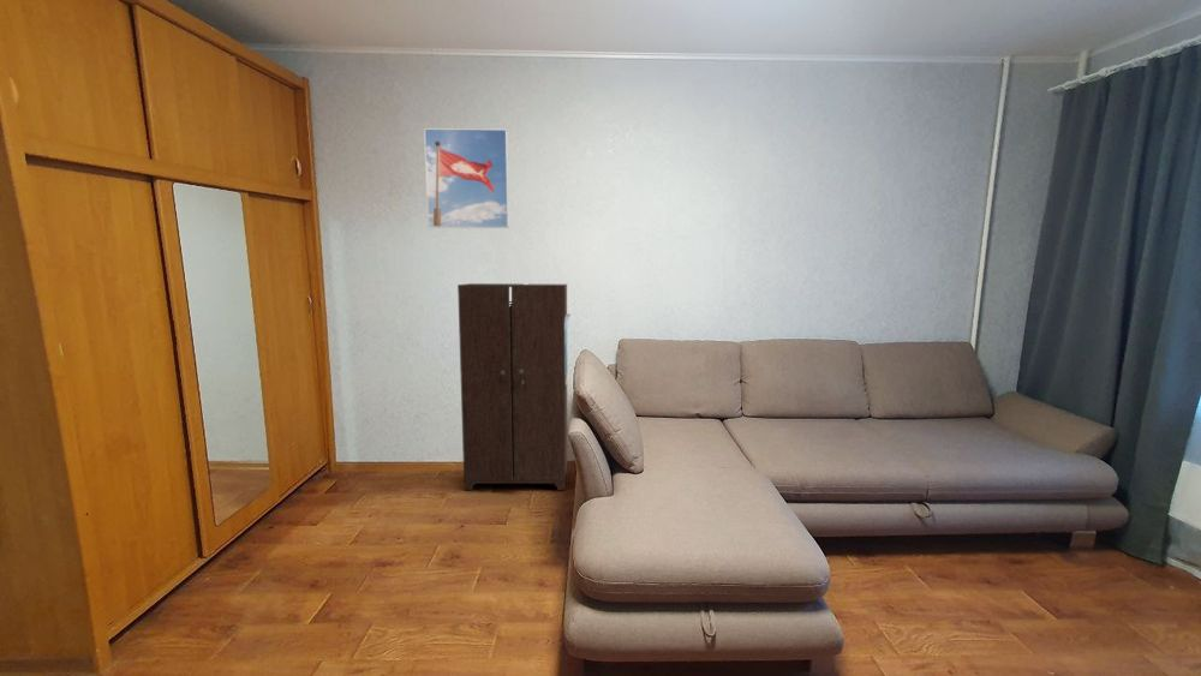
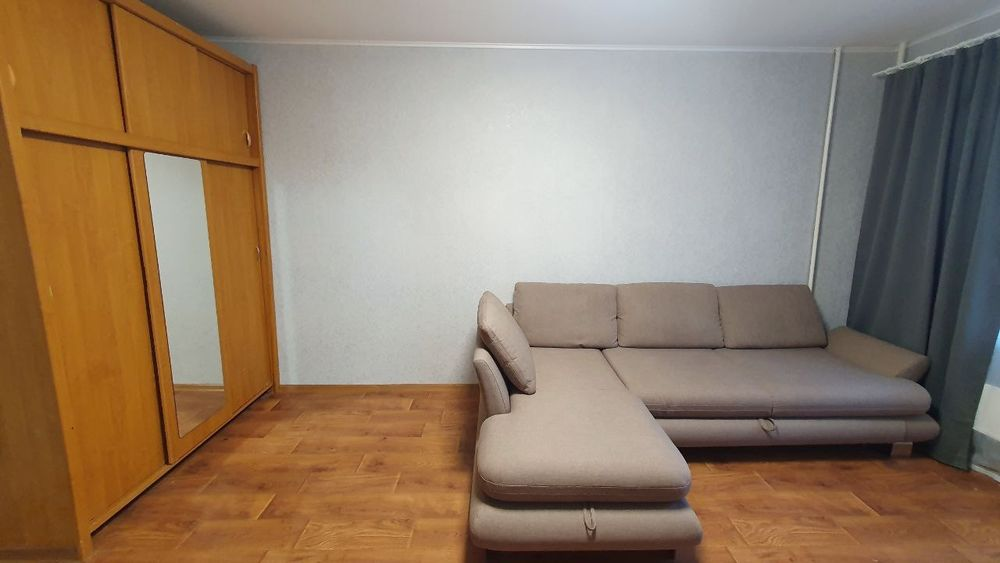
- cabinet (518, 385)
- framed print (467, 179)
